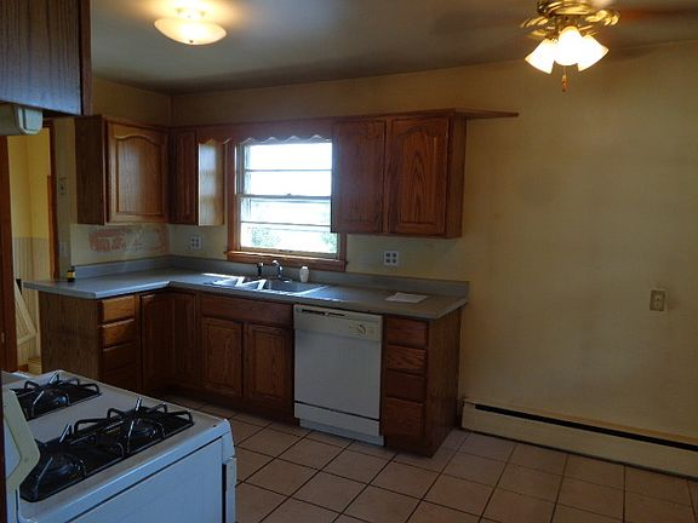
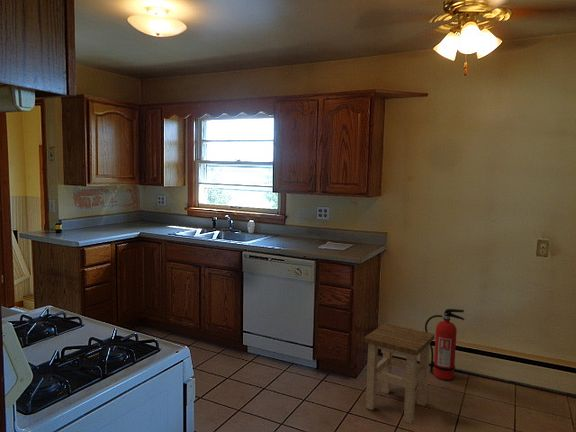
+ stool (398, 366)
+ fire extinguisher (443, 342)
